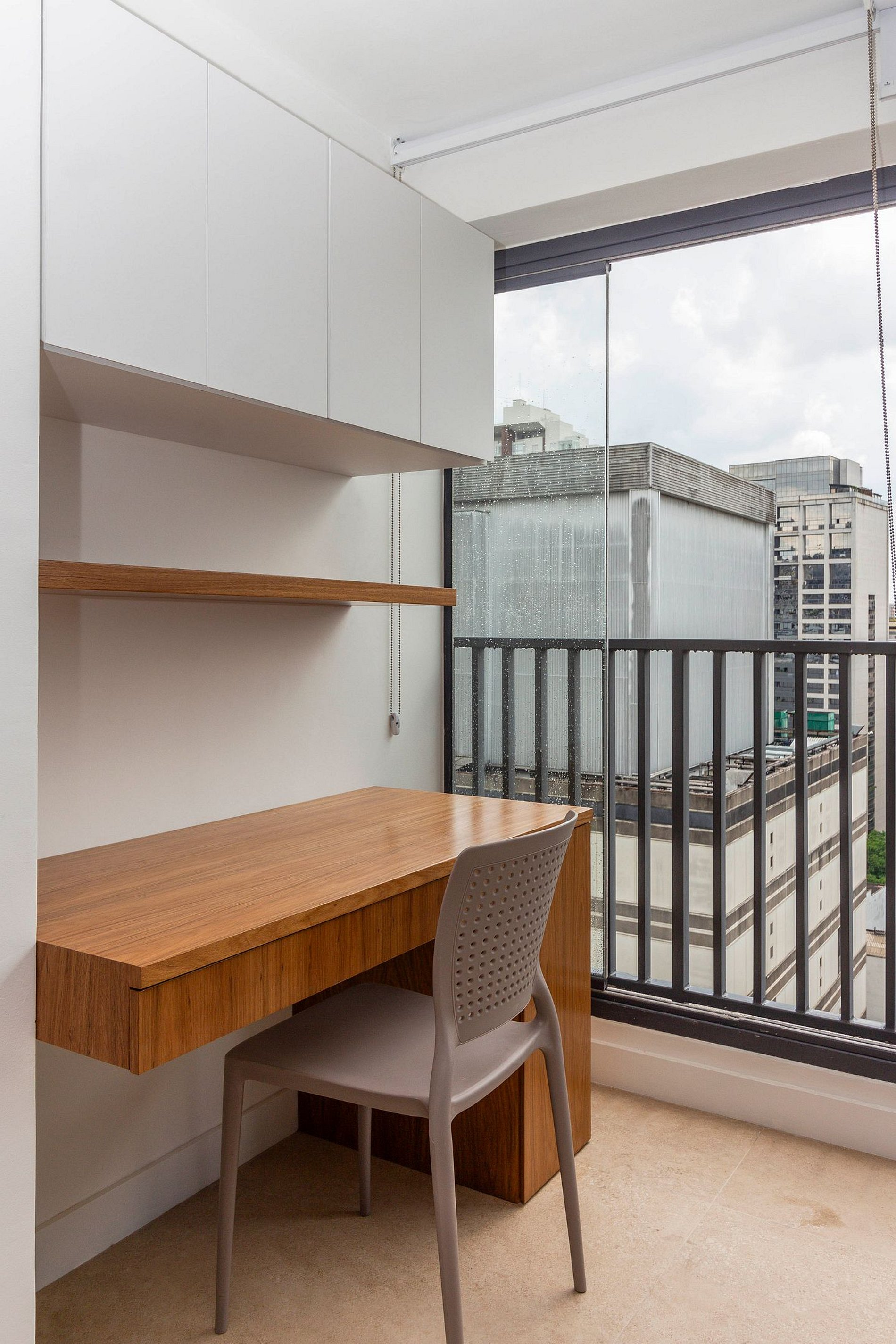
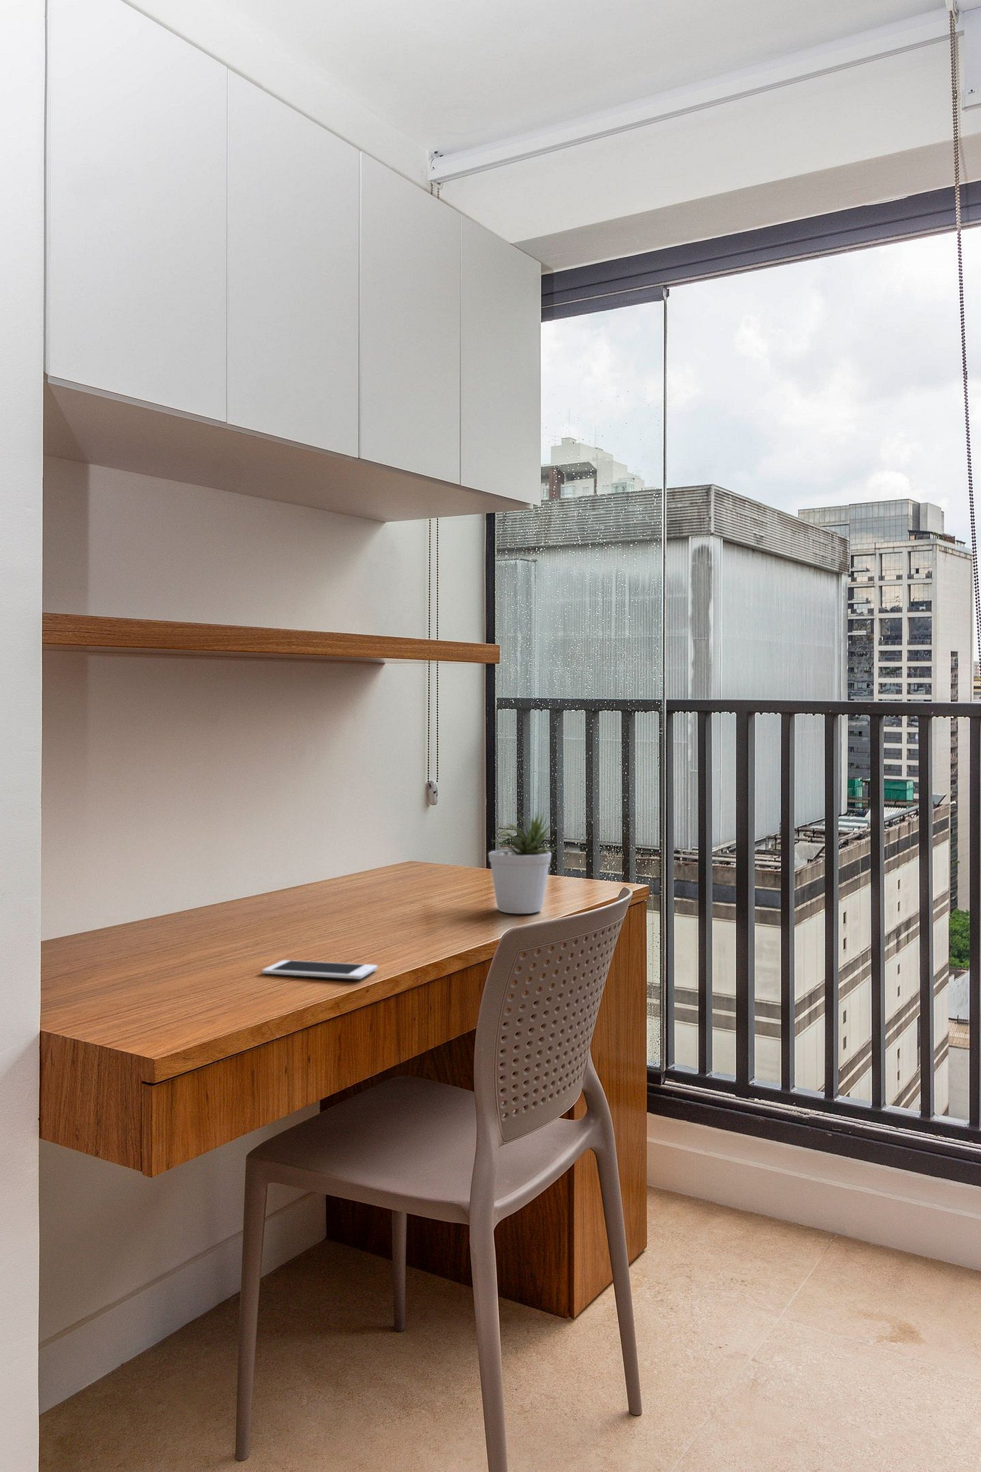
+ potted plant (522, 861)
+ cell phone (320, 969)
